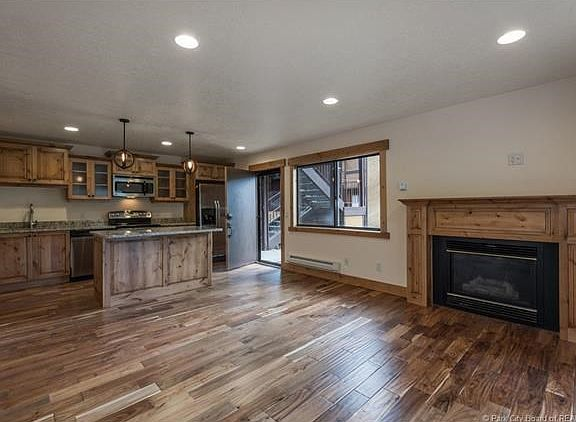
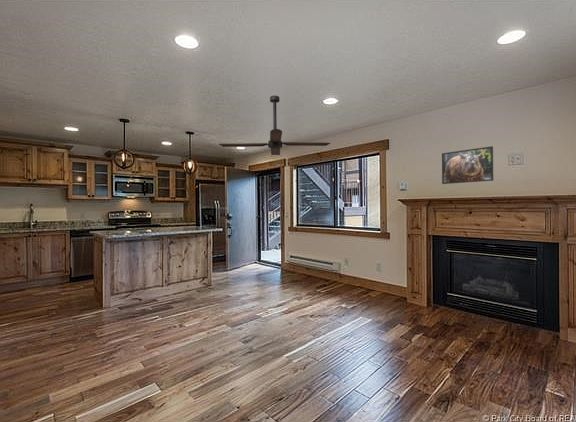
+ ceiling fan (274, 122)
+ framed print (466, 166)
